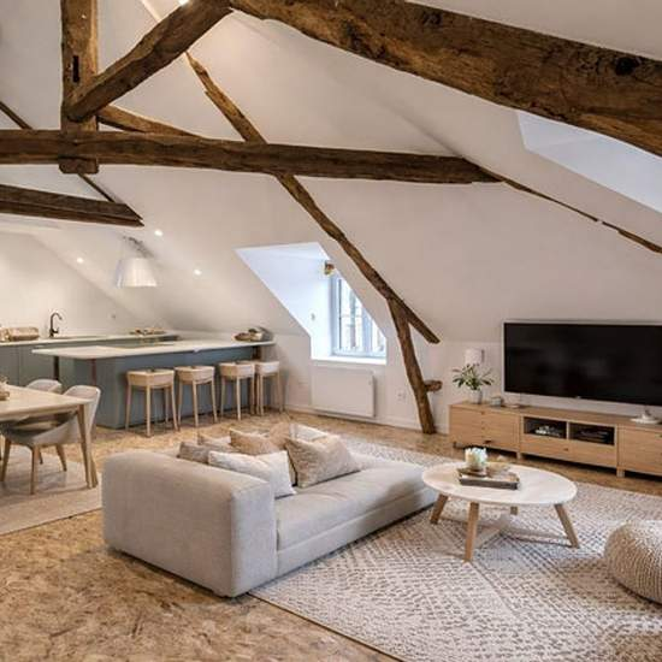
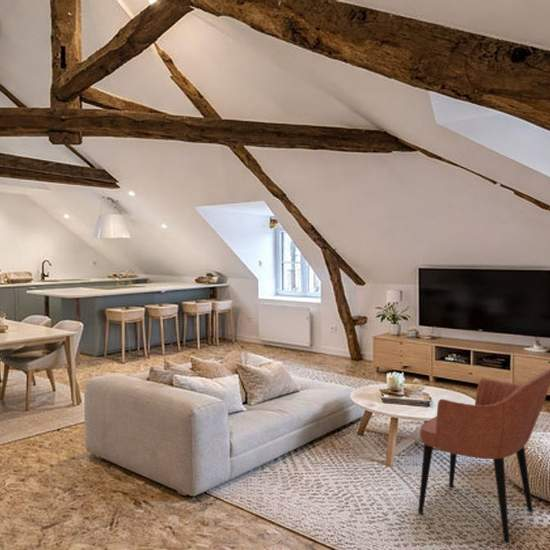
+ armchair (484, 440)
